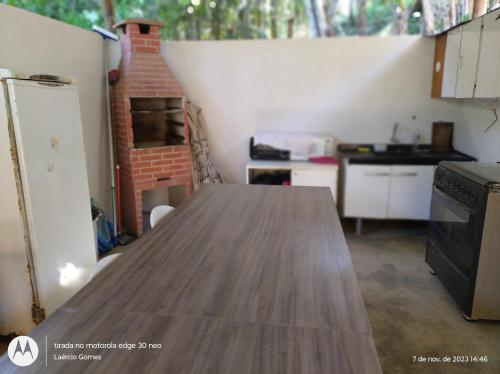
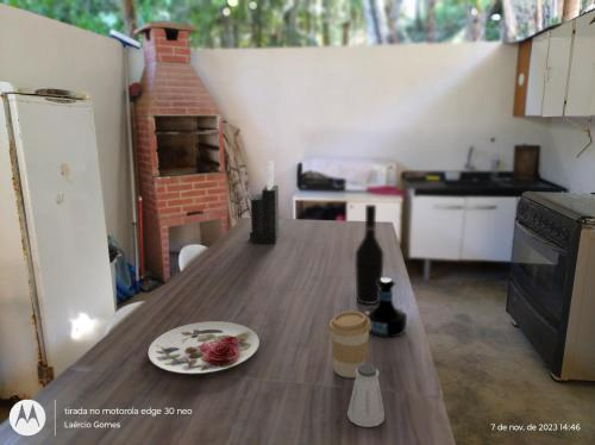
+ saltshaker (365, 391)
+ tequila bottle (386, 303)
+ wine bottle (369, 253)
+ knife block (262, 200)
+ plate (205, 343)
+ coffee cup (349, 343)
